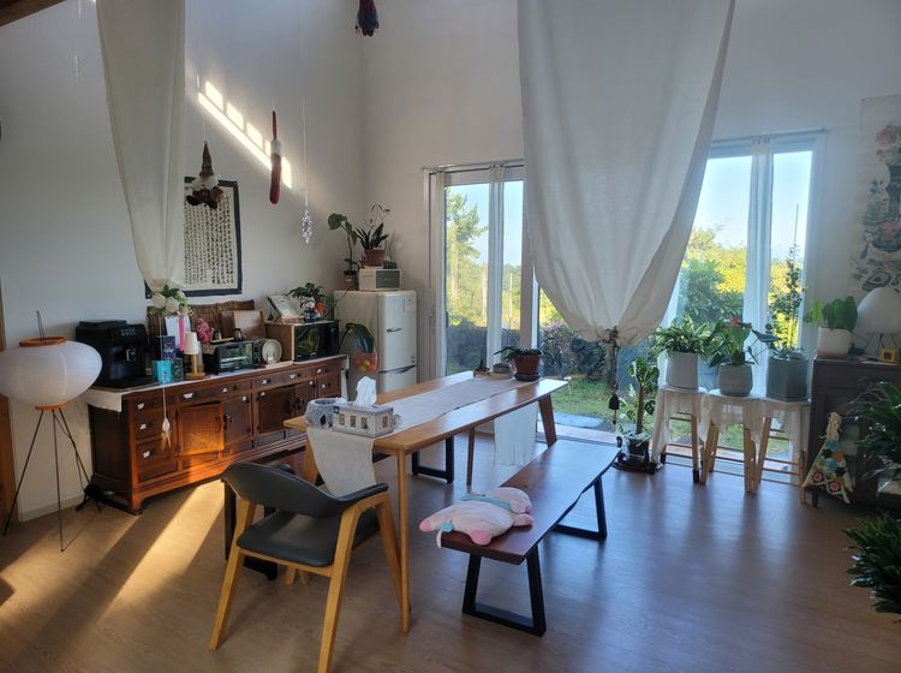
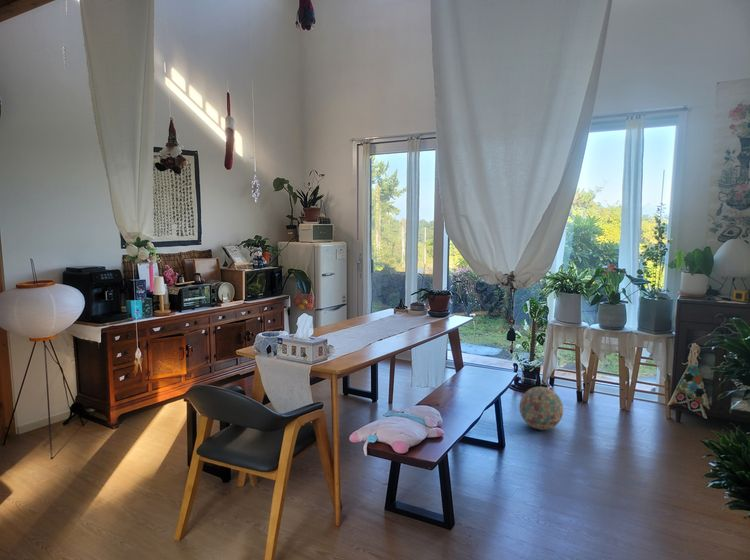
+ decorative ball (541, 408)
